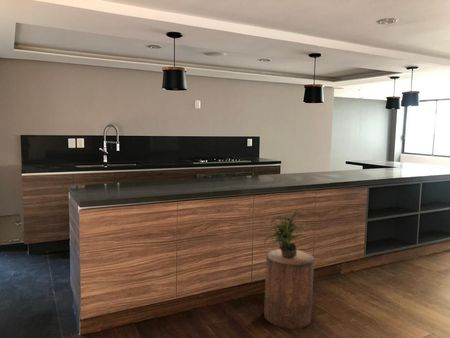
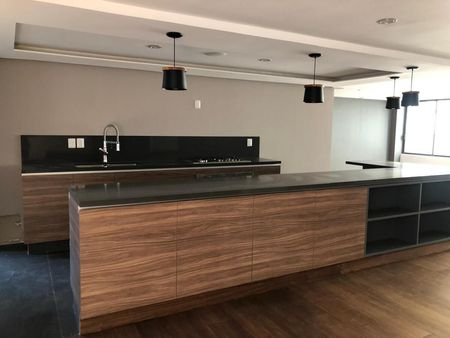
- potted plant (288, 233)
- stool (288, 286)
